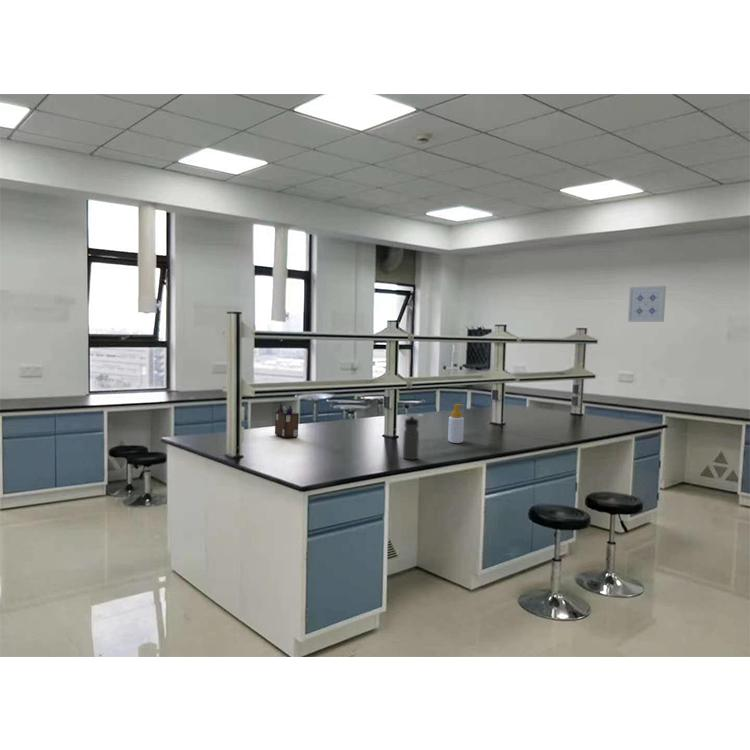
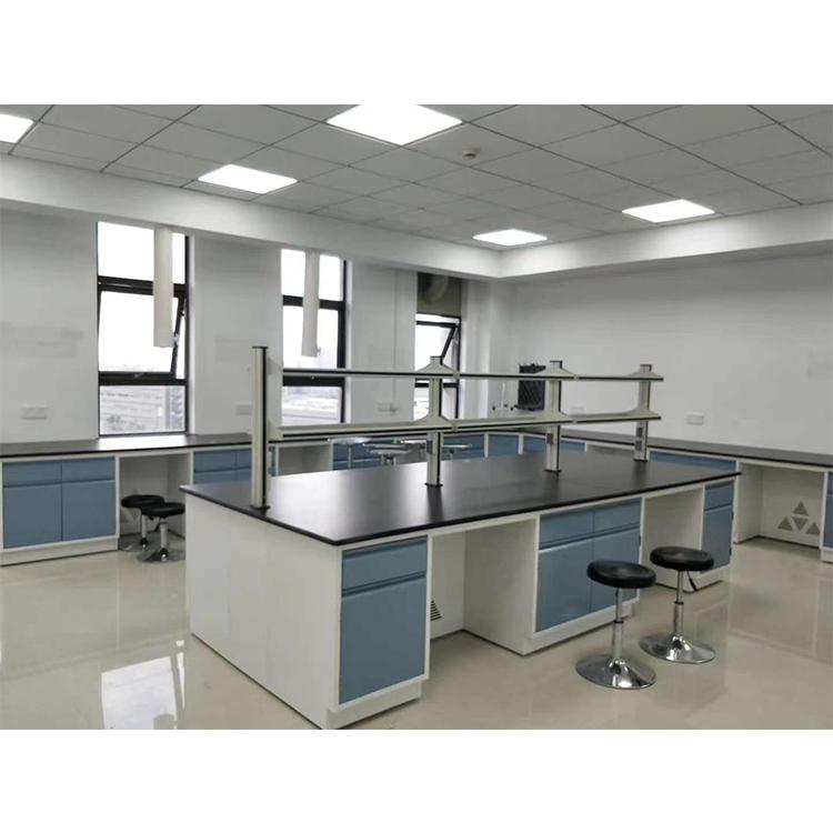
- wall art (646, 304)
- soap bottle (456, 422)
- water bottle (411, 437)
- desk organizer (286, 419)
